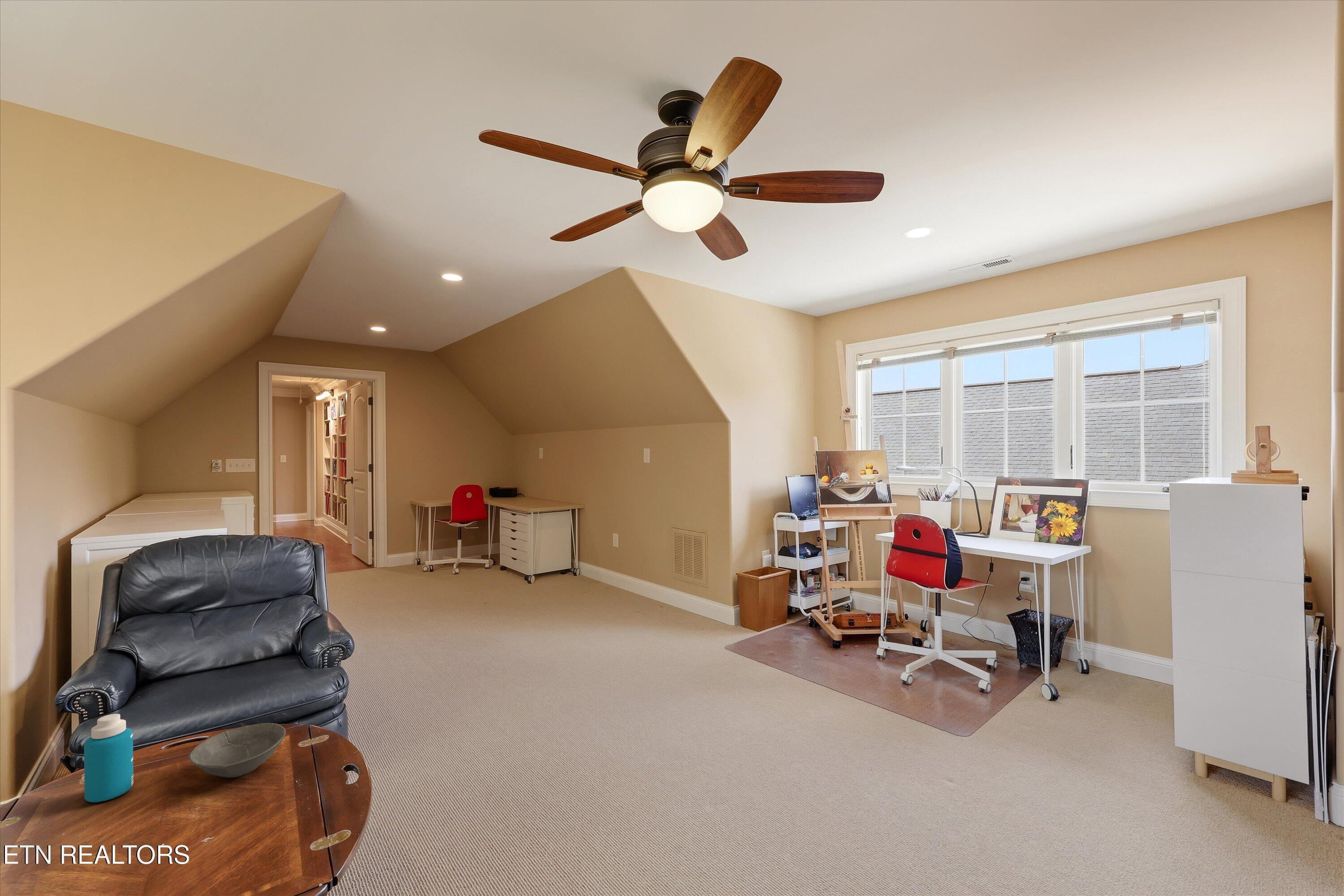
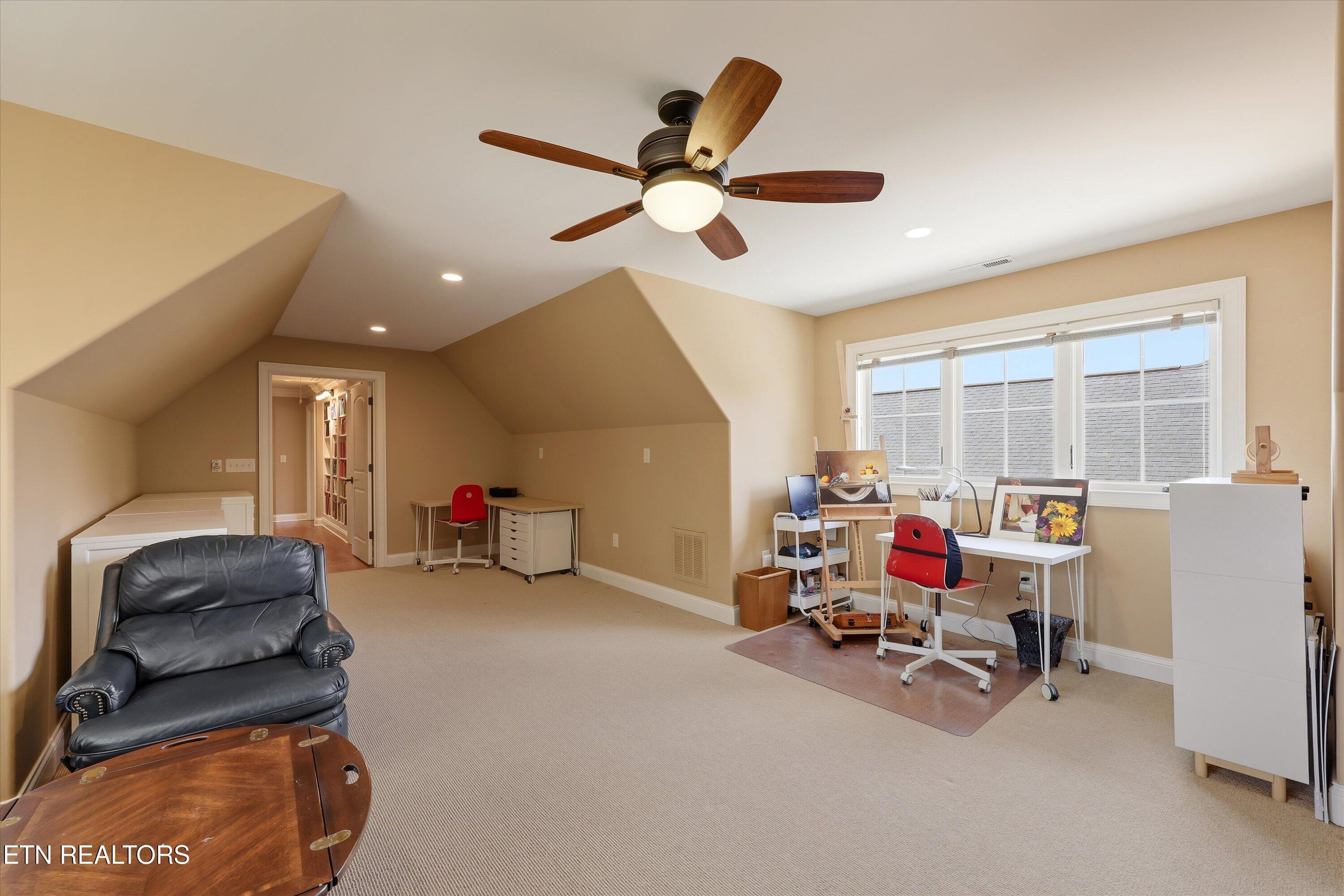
- bottle (109, 755)
- bowl (239, 755)
